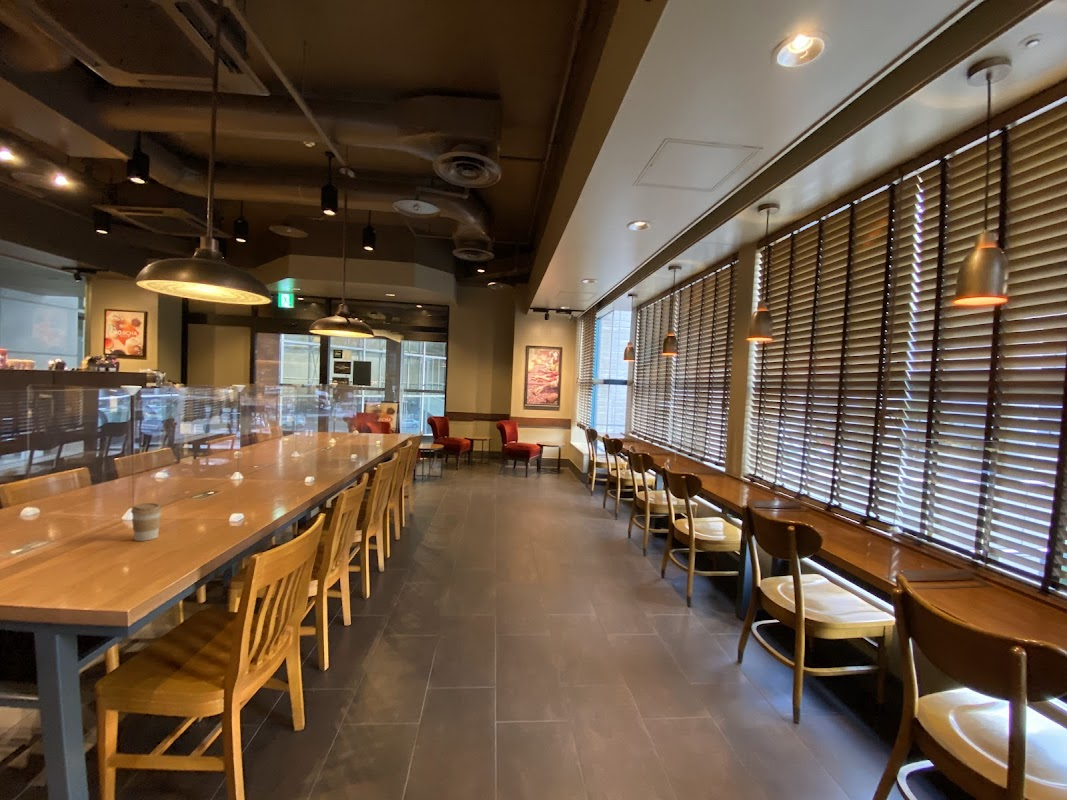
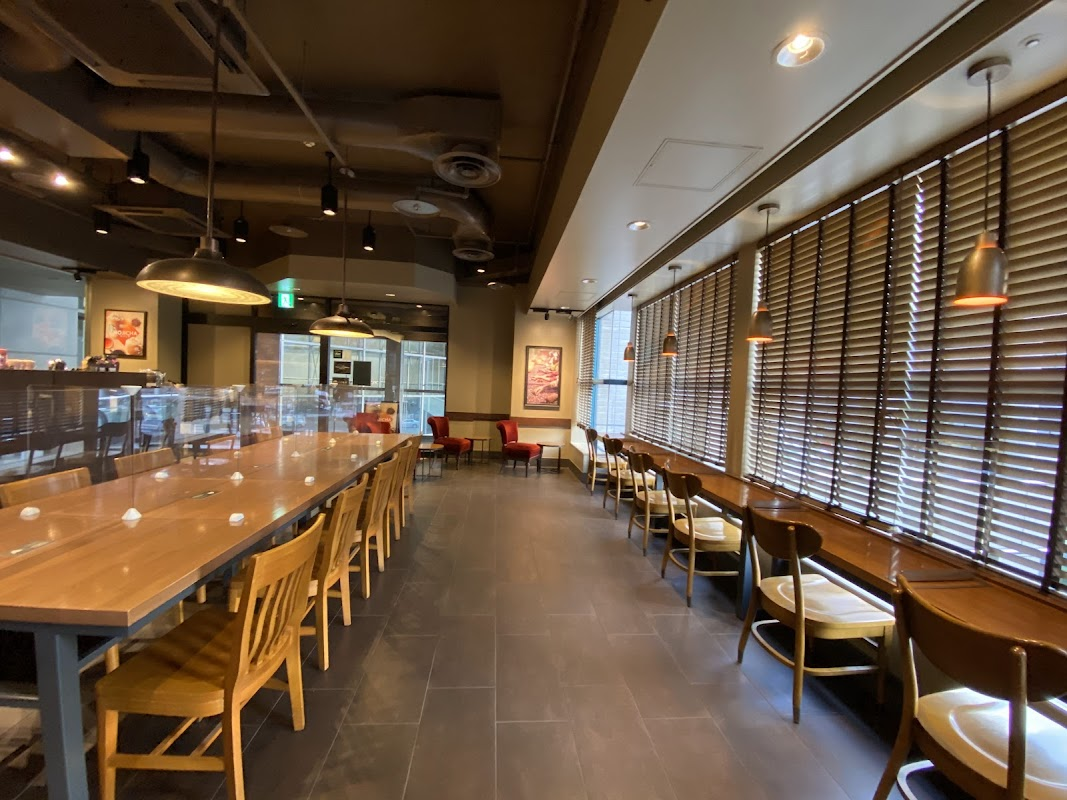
- coffee cup (146, 521)
